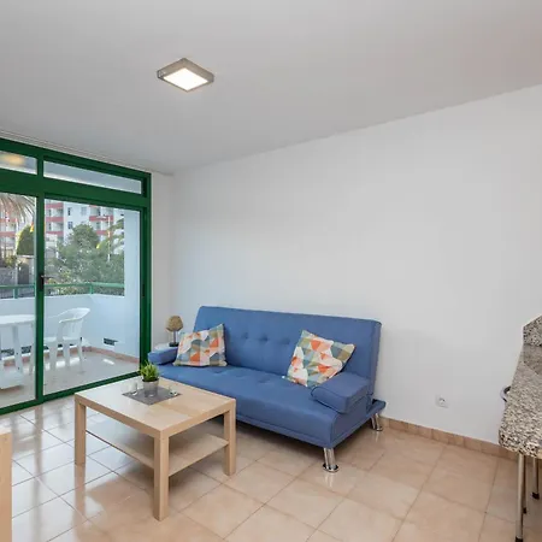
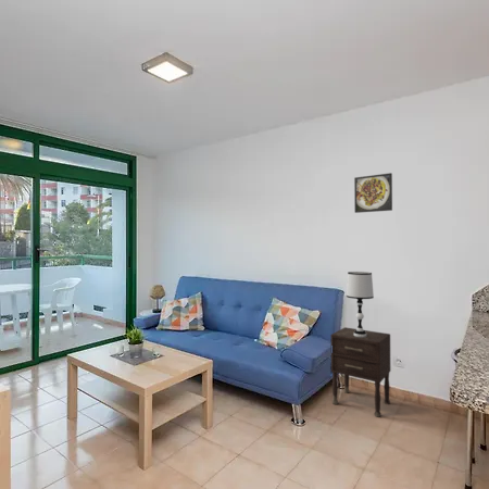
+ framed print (373, 193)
+ table lamp (360, 303)
+ nightstand (360, 368)
